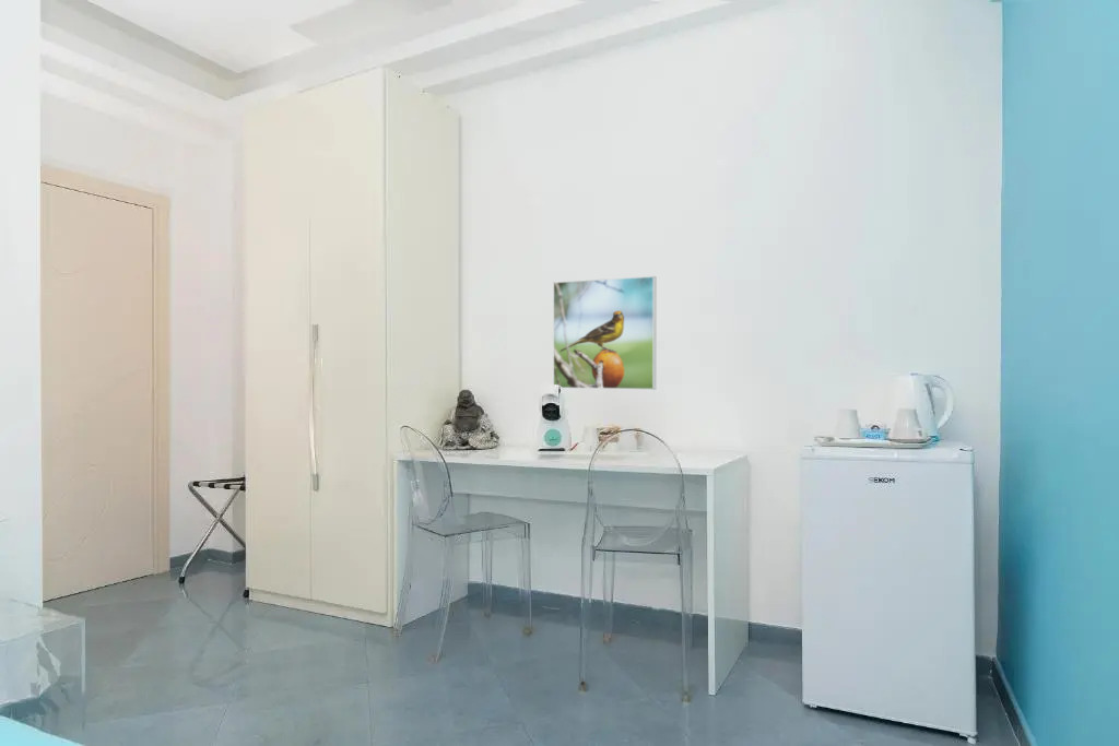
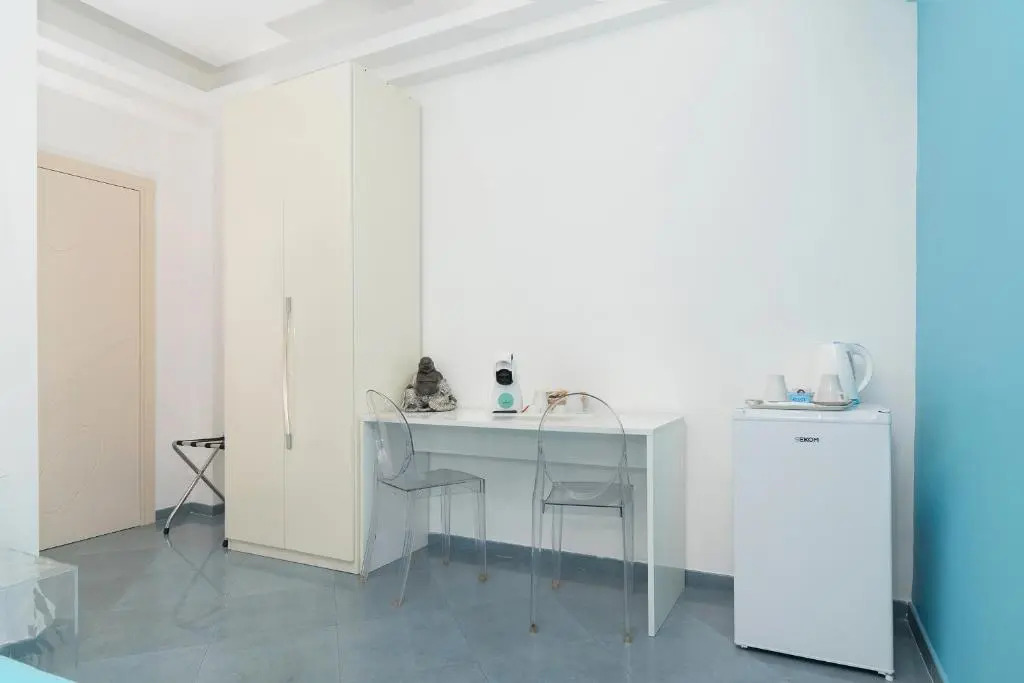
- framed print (602, 333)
